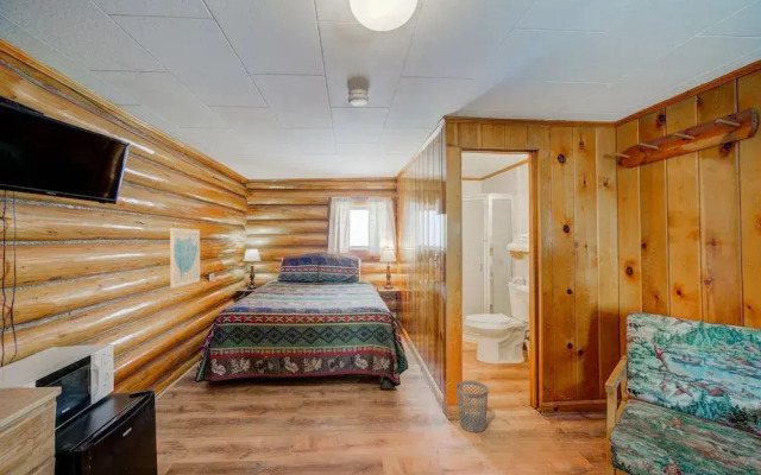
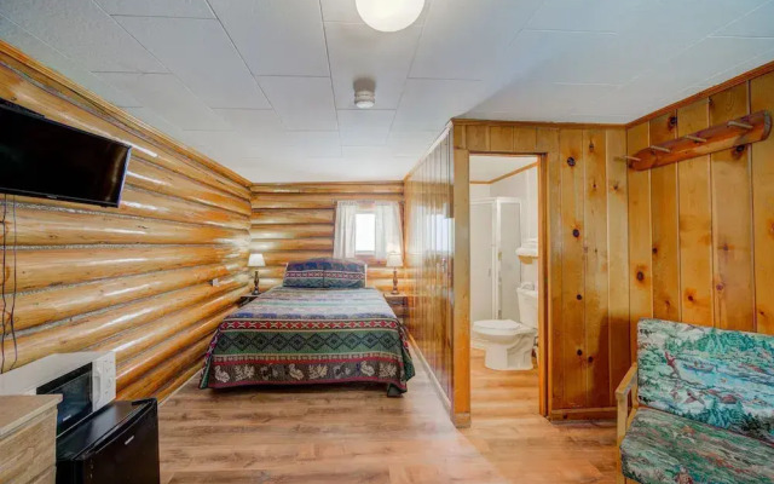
- wastebasket (472, 405)
- wall art (185, 256)
